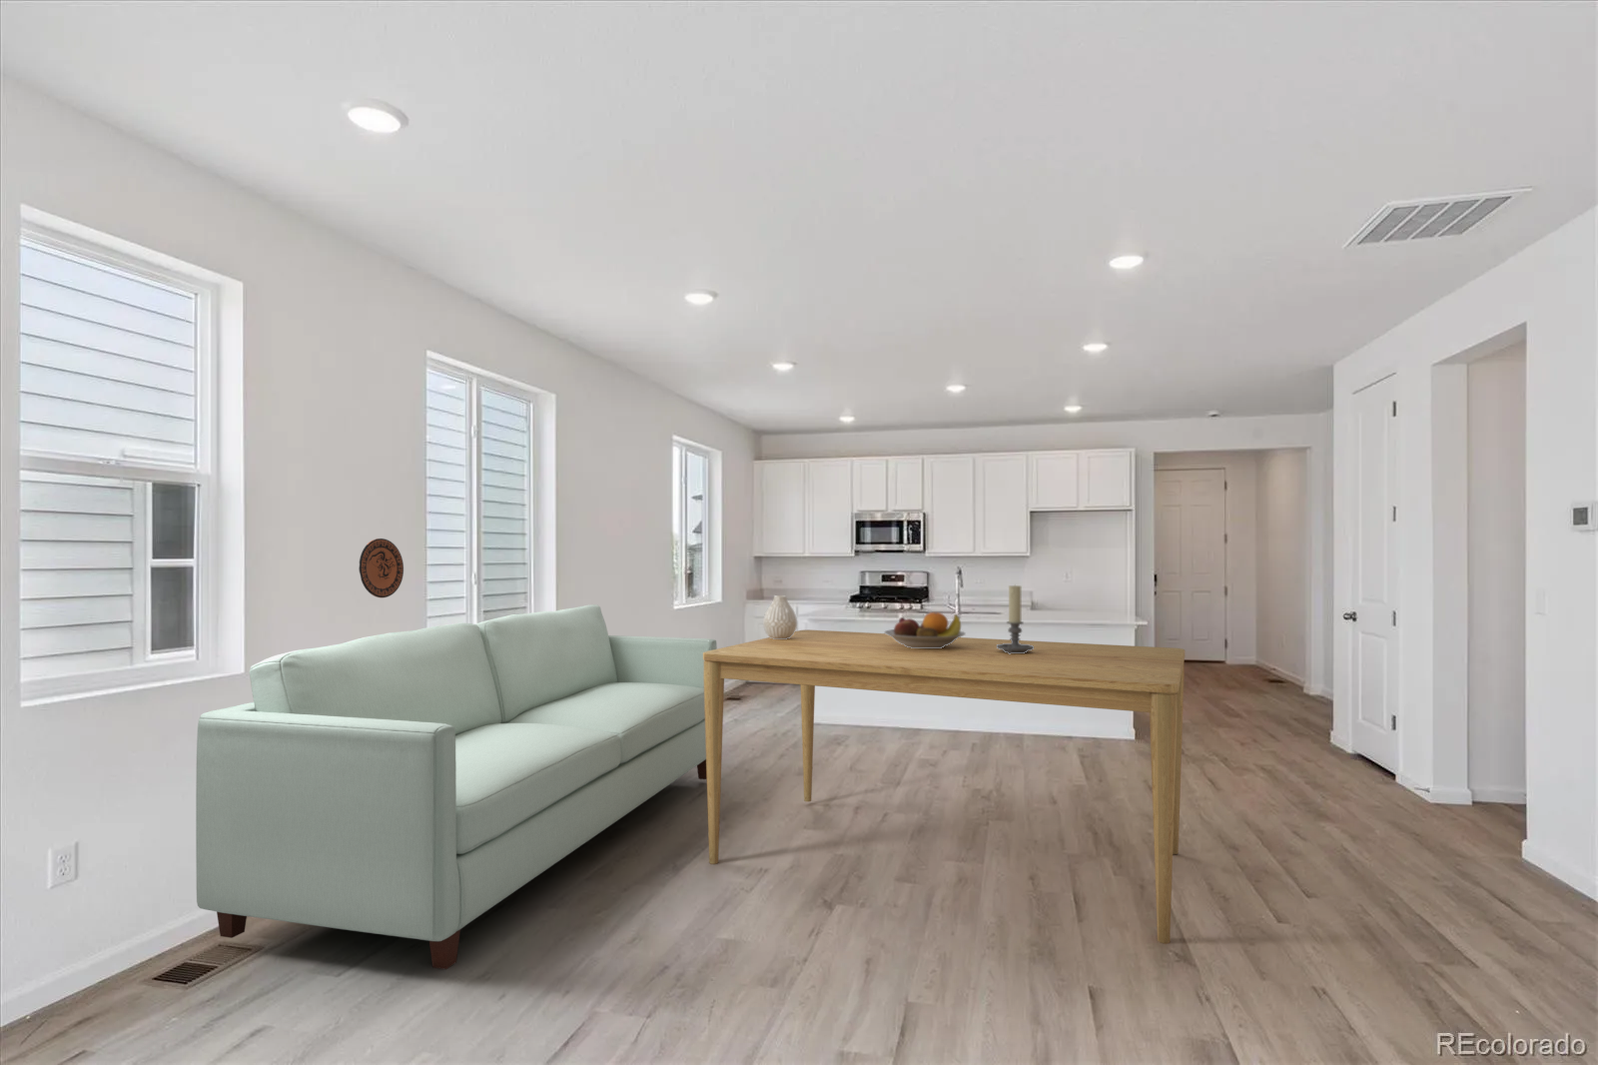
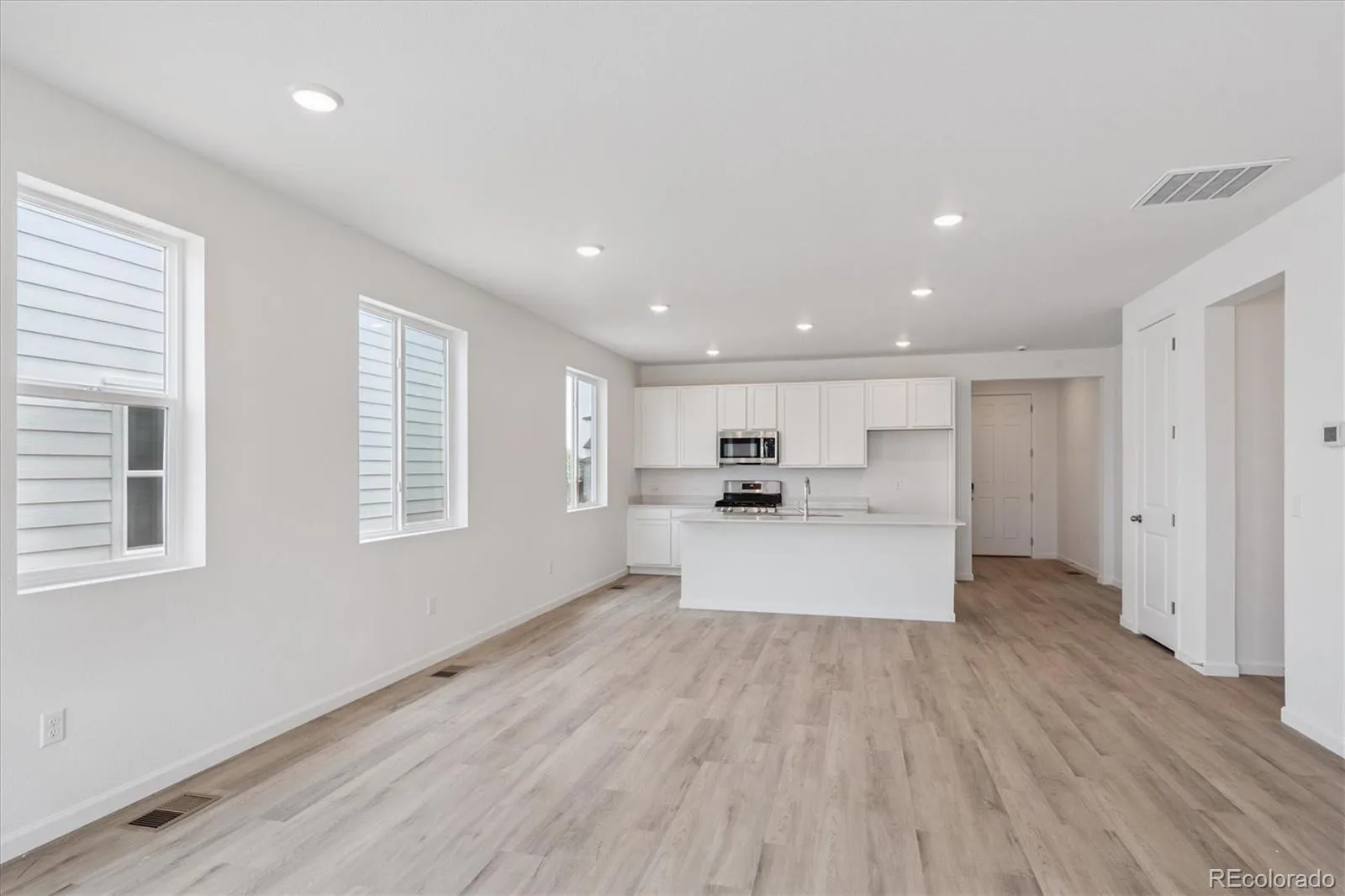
- dining table (954, 697)
- fruit bowl (924, 629)
- candle holder (1013, 617)
- vase (781, 617)
- sofa (528, 730)
- decorative plate (380, 567)
